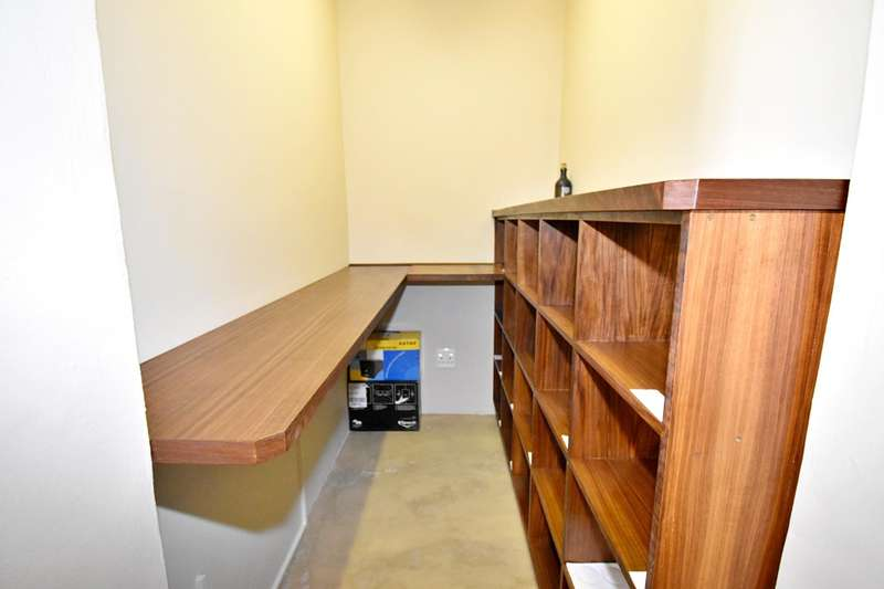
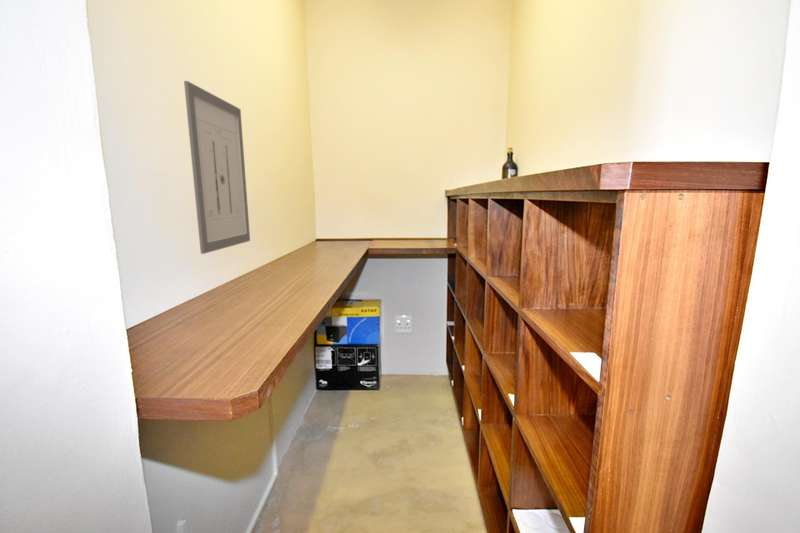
+ wall art (222, 174)
